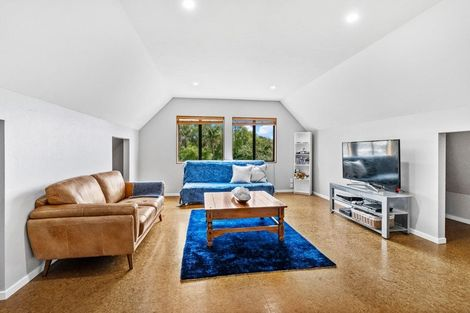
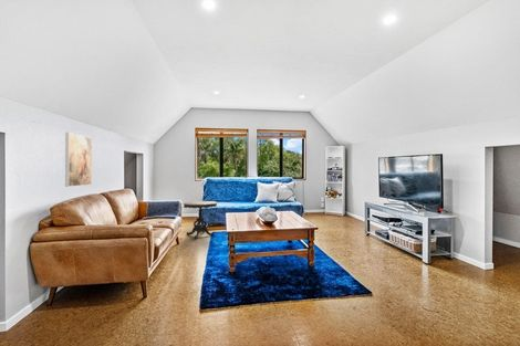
+ side table (200, 219)
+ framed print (79, 160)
